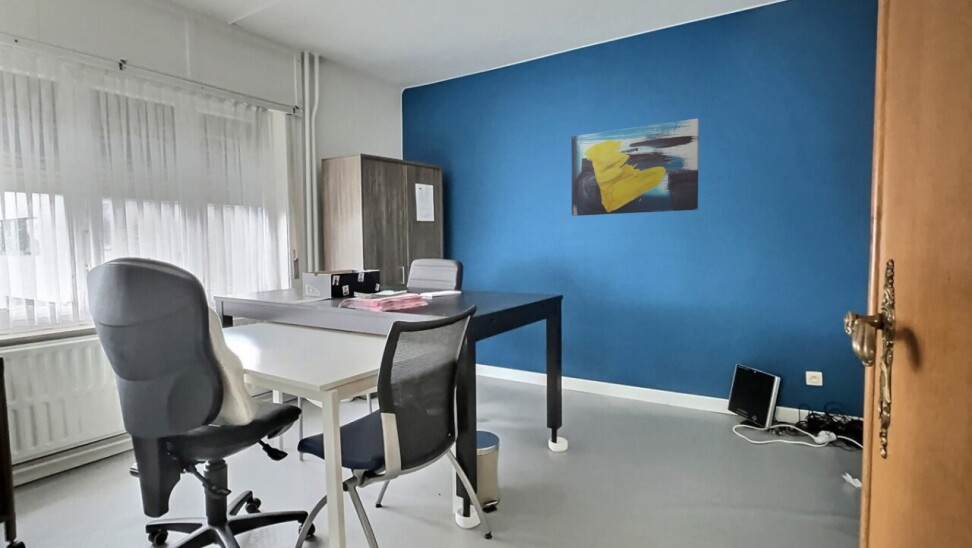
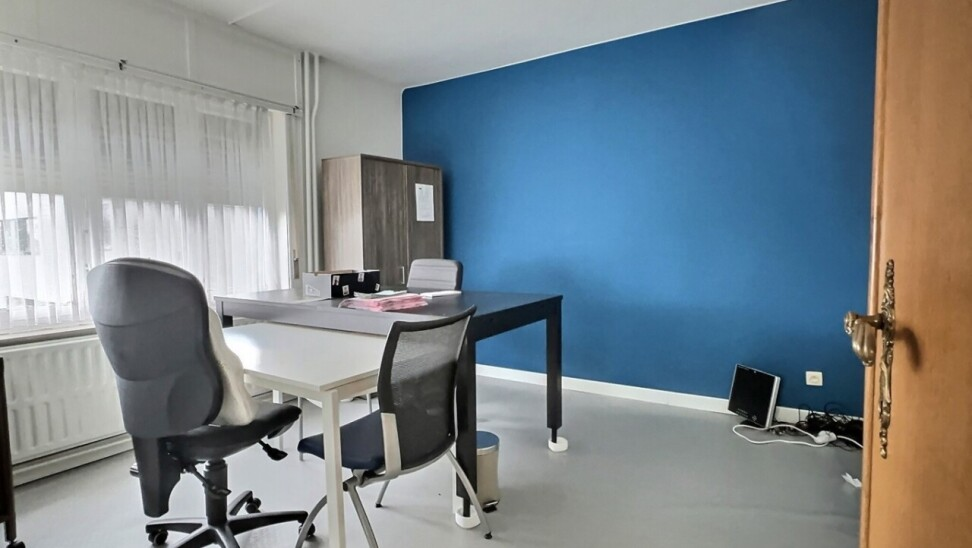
- wall art (630, 170)
